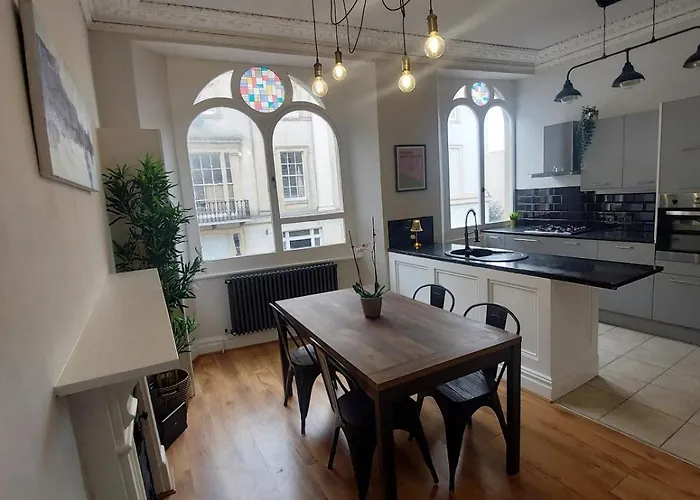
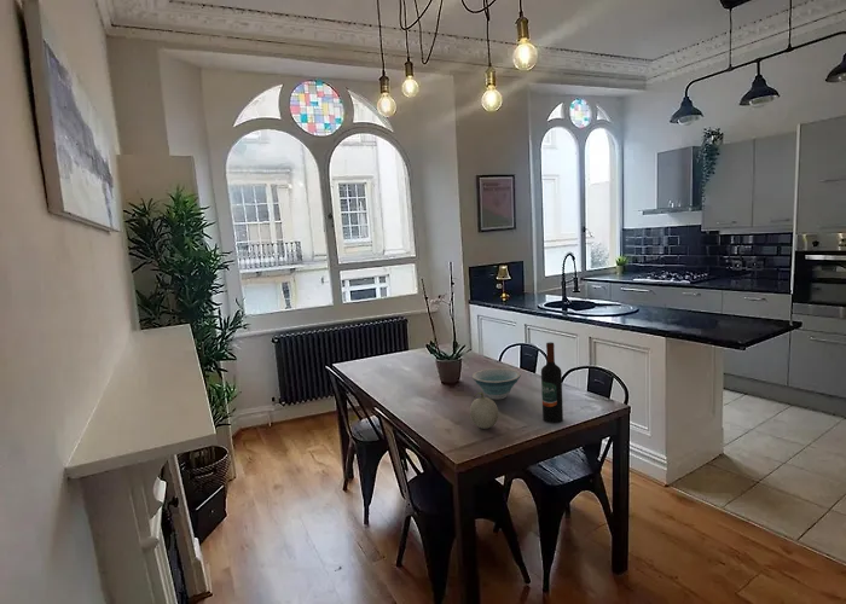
+ bowl (497, 385)
+ wine bottle (551, 381)
+ fruit (482, 407)
